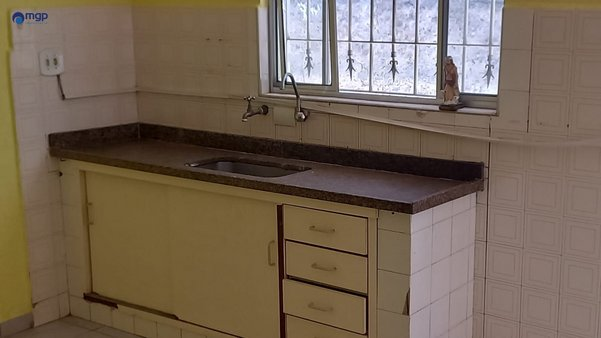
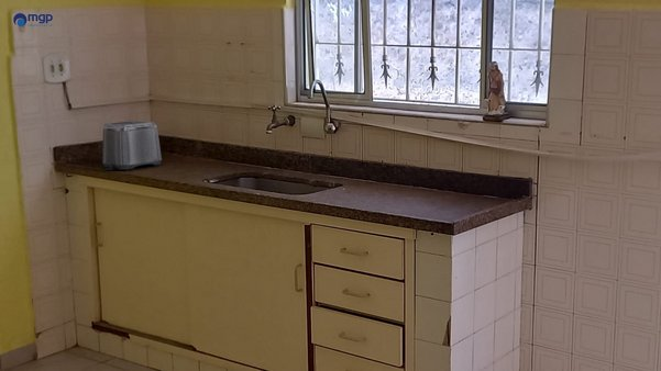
+ toaster (129, 144)
